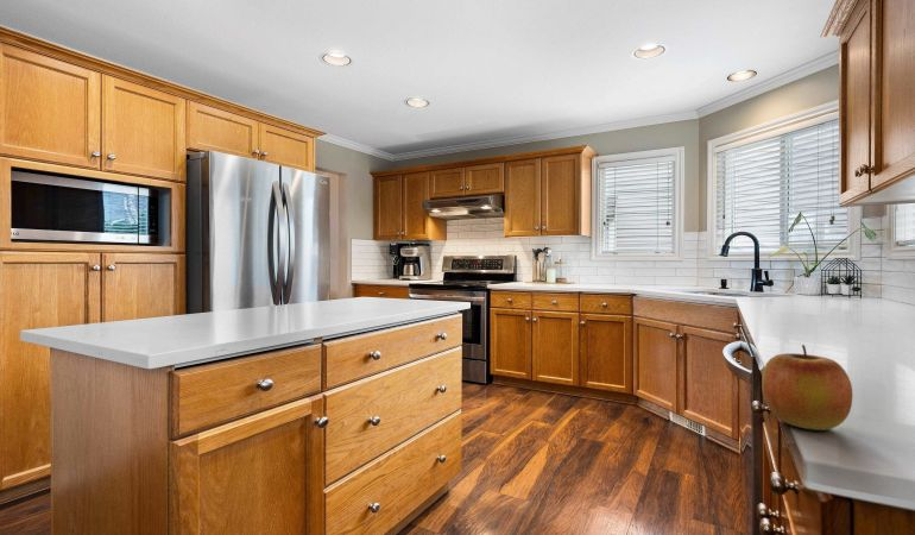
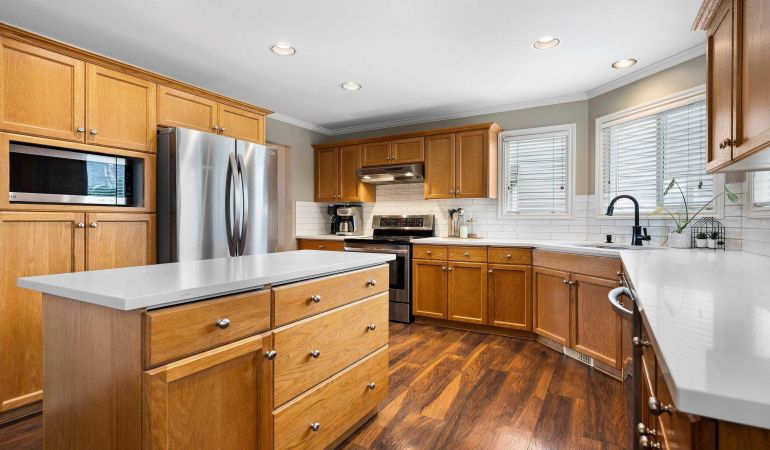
- apple (804, 384)
